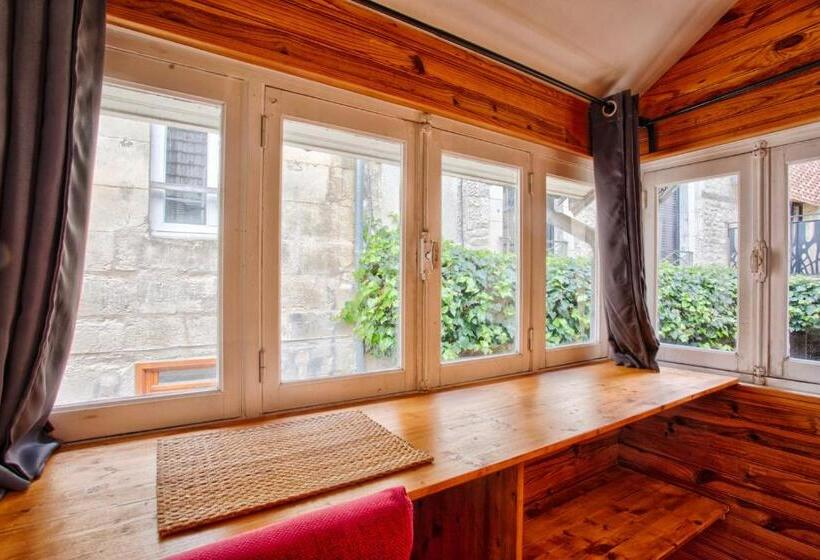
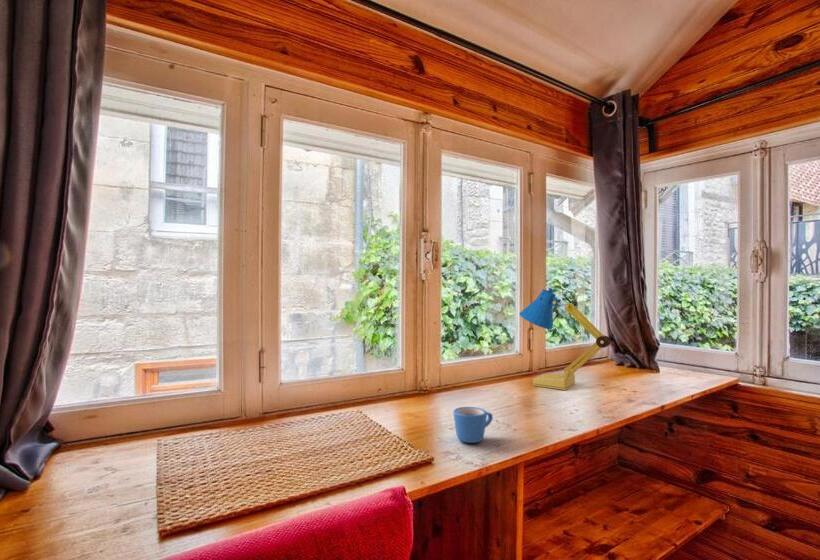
+ mug (474, 424)
+ desk lamp (552, 327)
